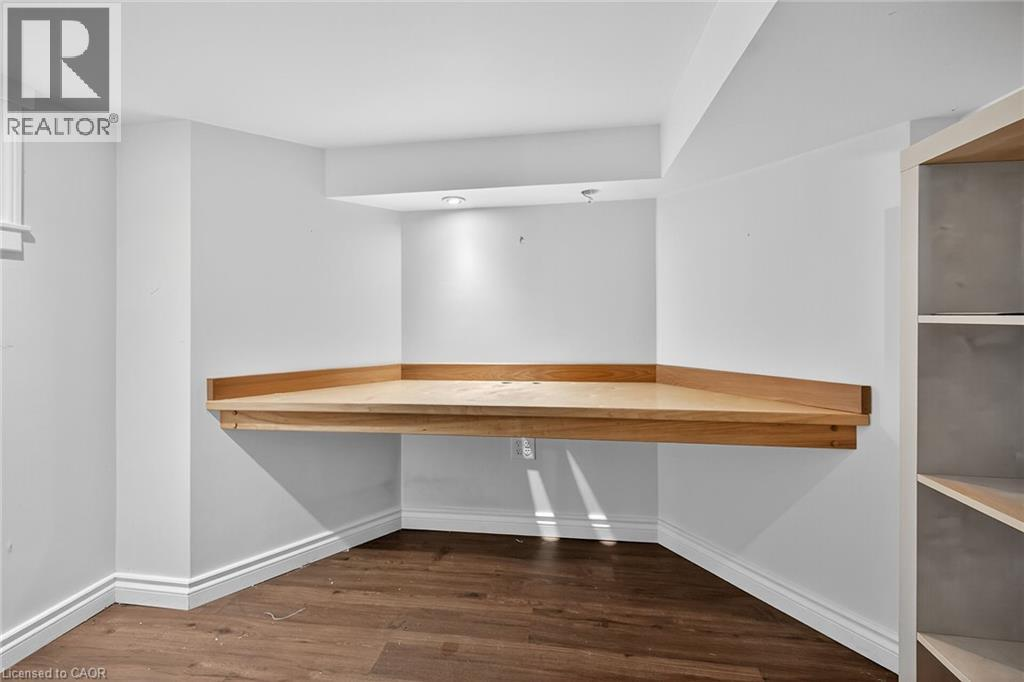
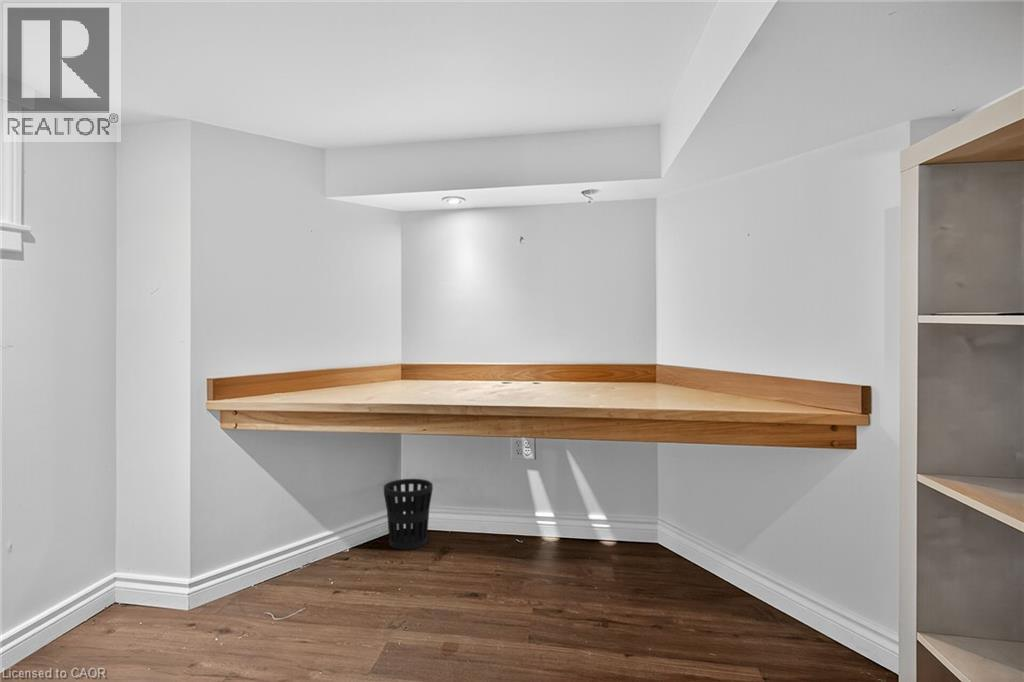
+ wastebasket (408, 513)
